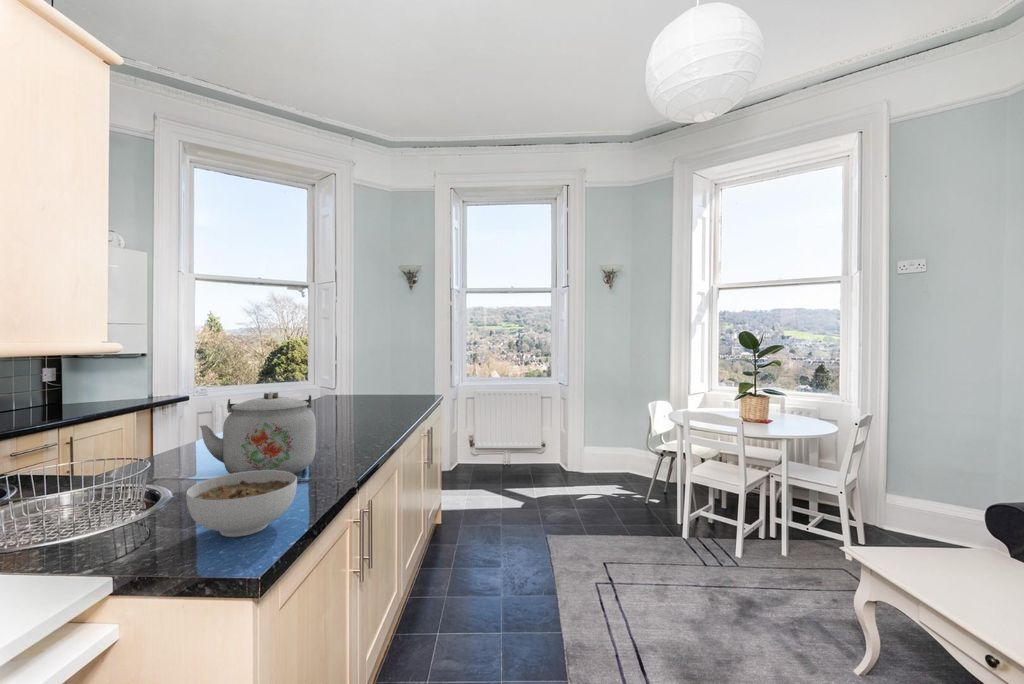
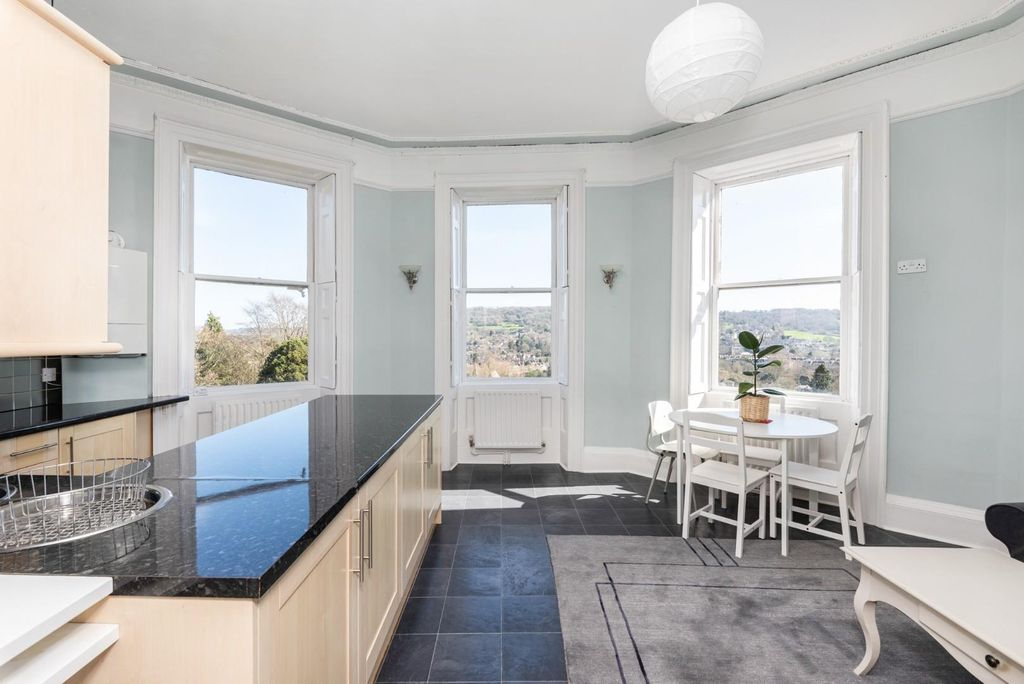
- bowl (244, 506)
- kettle (260, 432)
